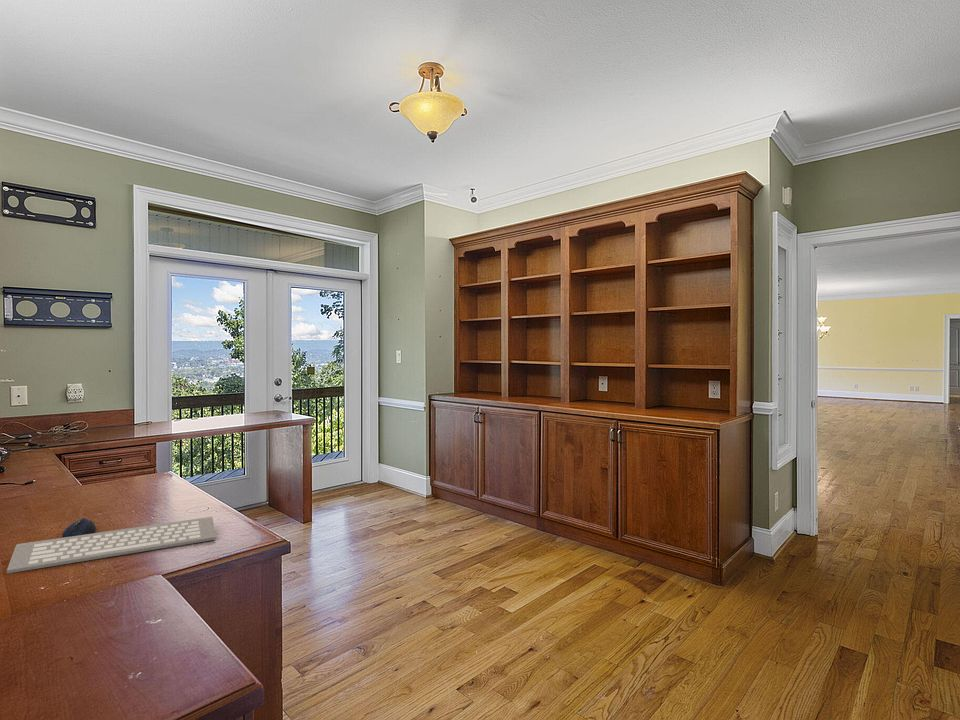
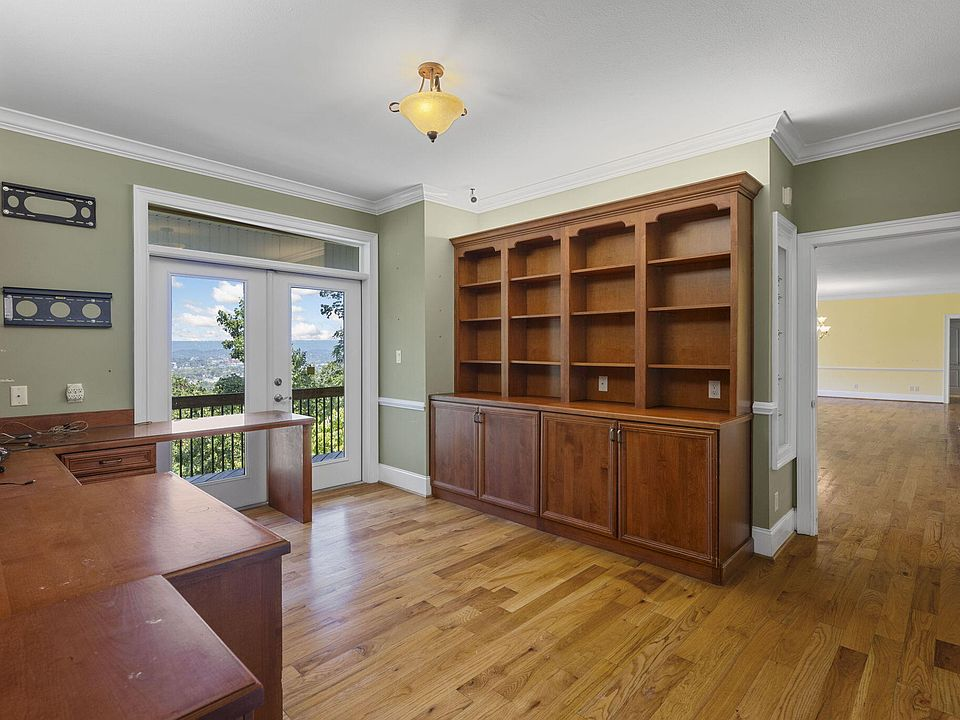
- computer mouse (79, 526)
- computer keyboard (121, 541)
